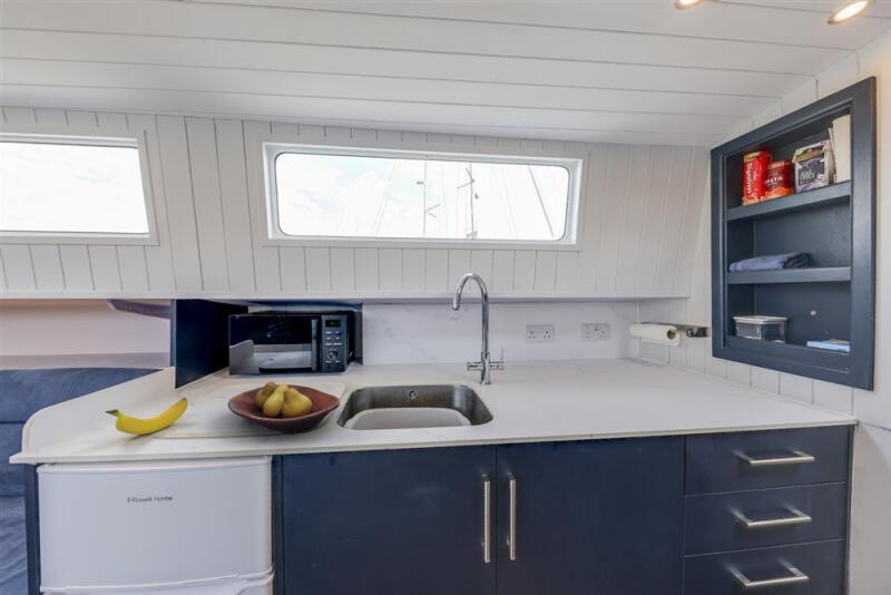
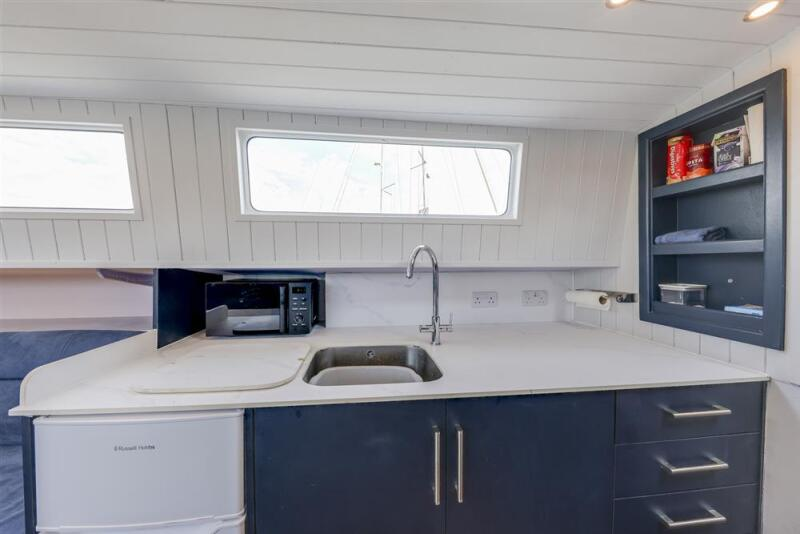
- banana (150, 418)
- fruit bowl (283, 401)
